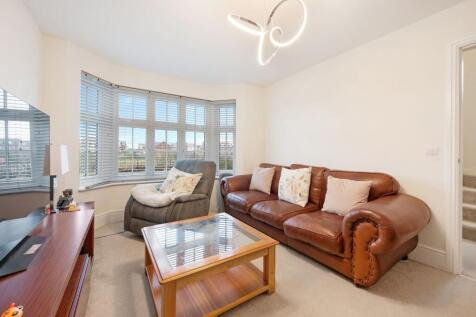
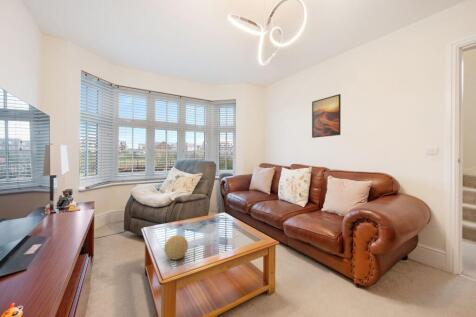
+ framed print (325, 117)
+ decorative ball (176, 246)
